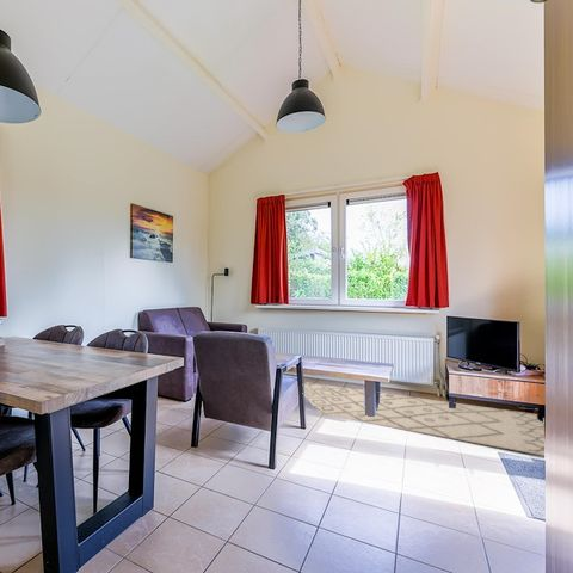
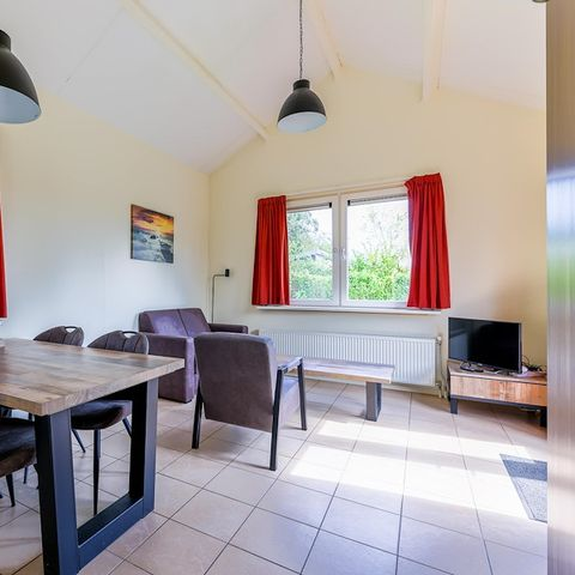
- rug (406, 411)
